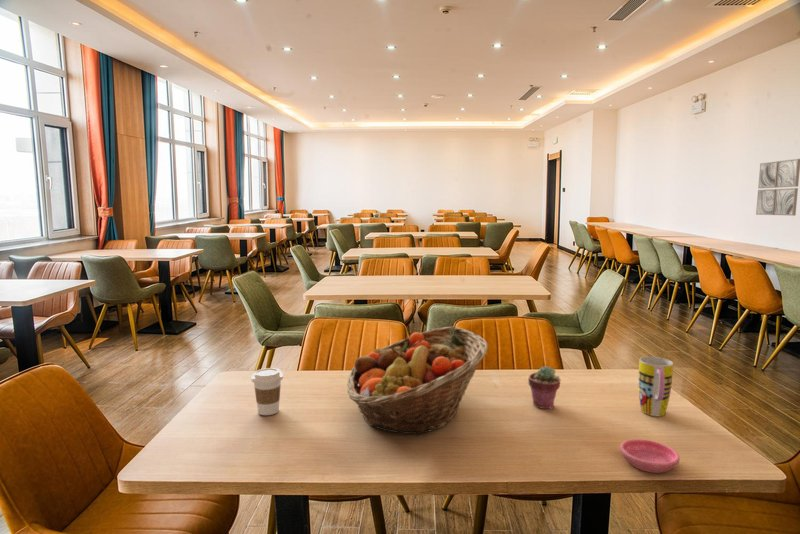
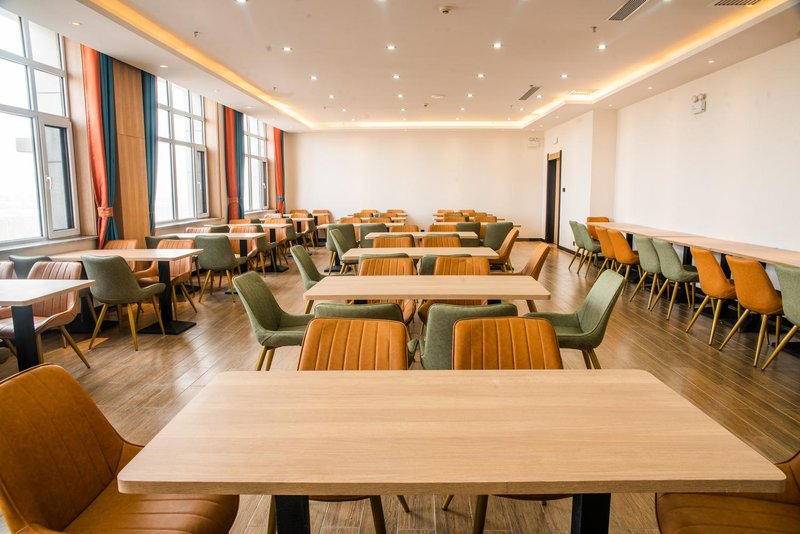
- potted succulent (544, 385)
- coffee cup (267, 391)
- mug (656, 389)
- saucer (648, 456)
- fruit basket (415, 373)
- wall art (777, 187)
